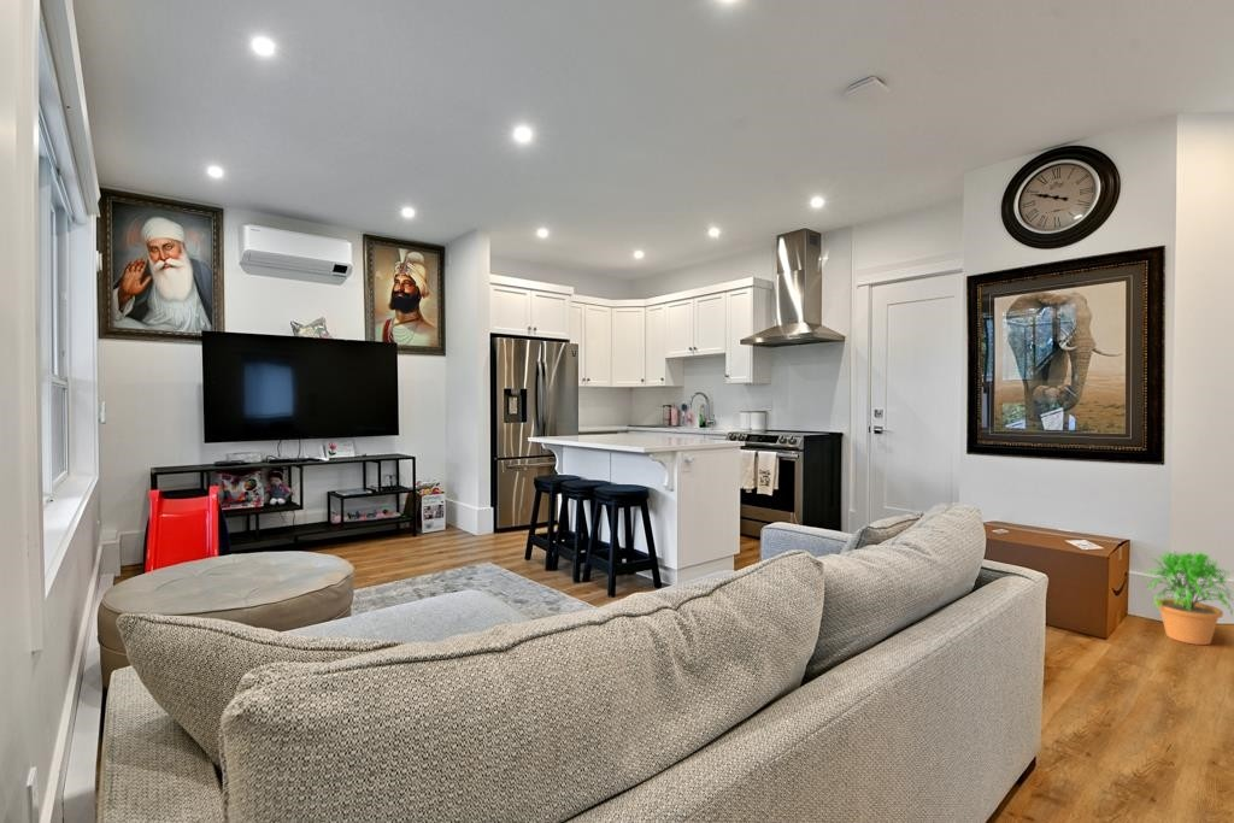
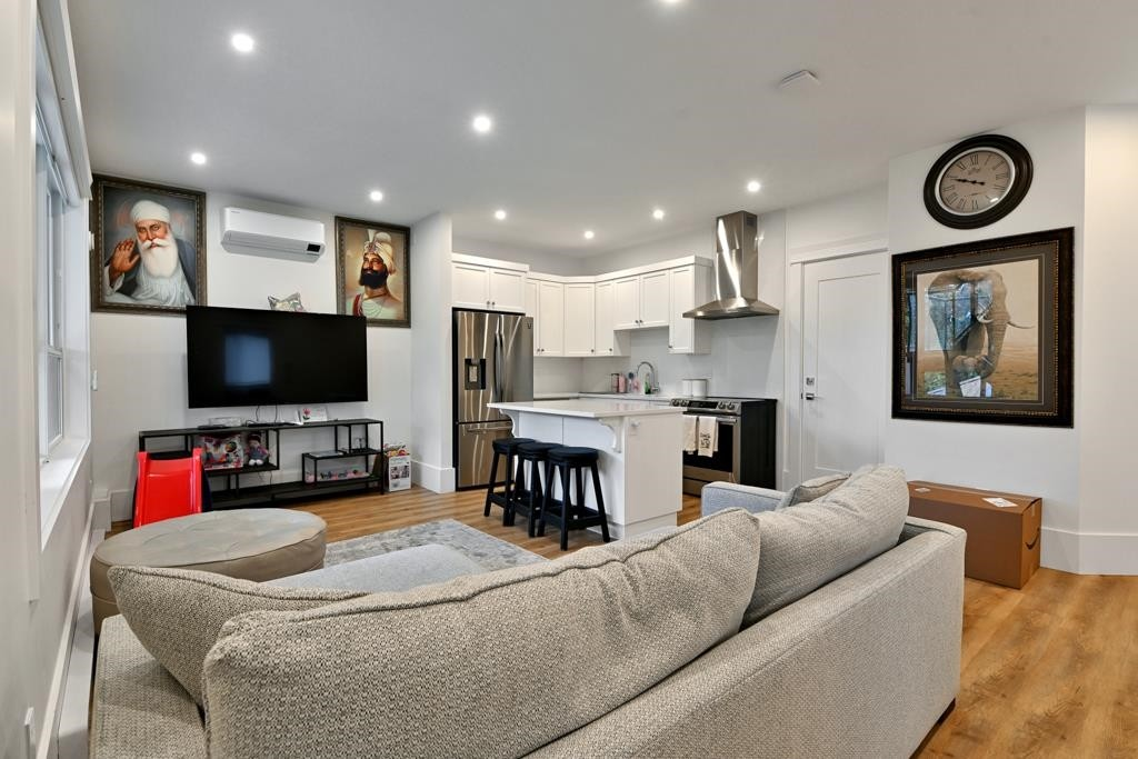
- potted plant (1187, 593)
